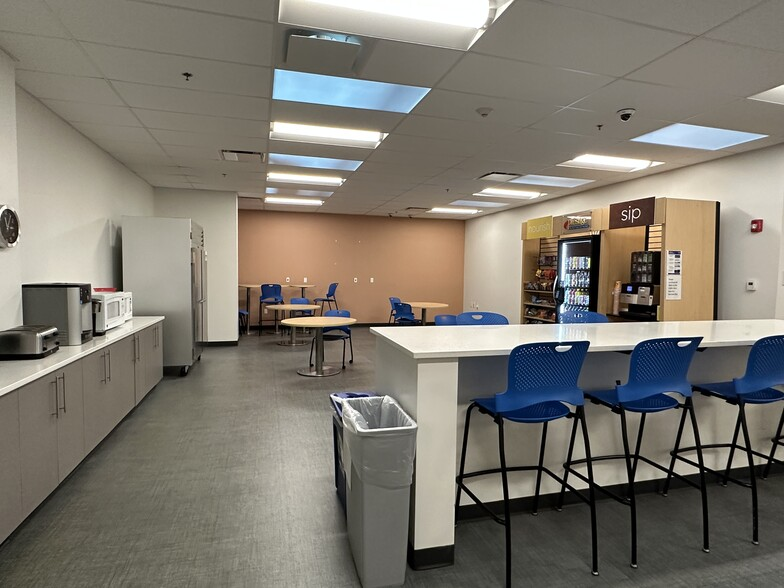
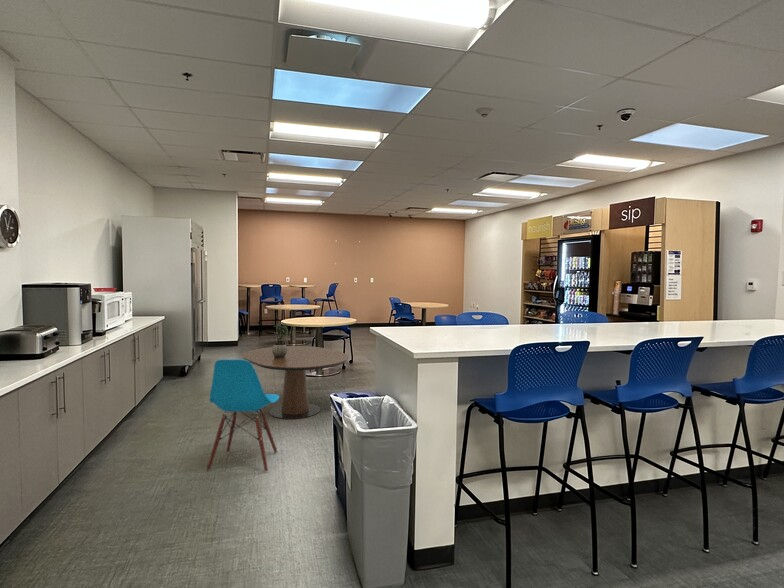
+ chair (243, 407)
+ potted plant (282, 339)
+ dining table (288, 384)
